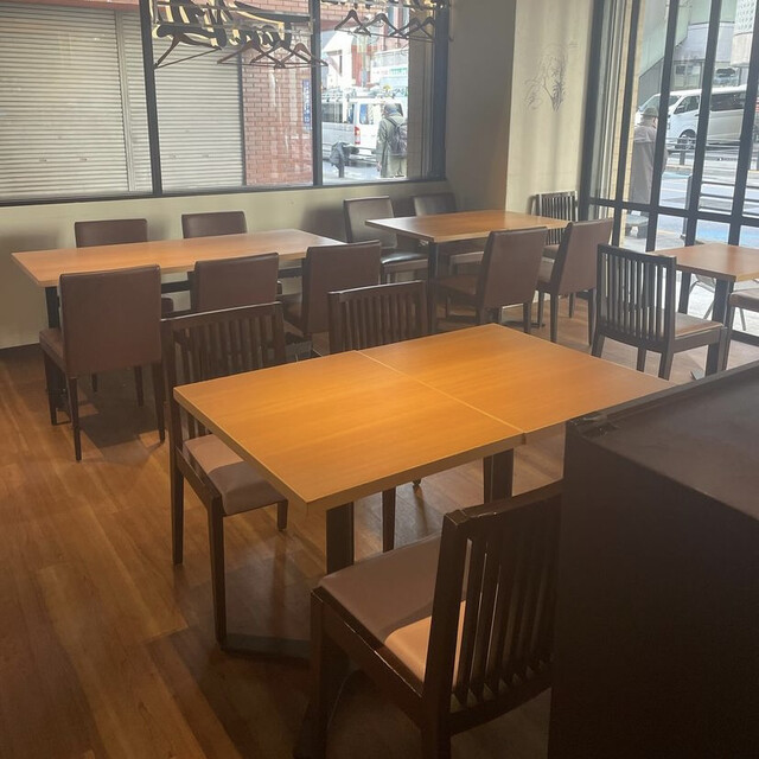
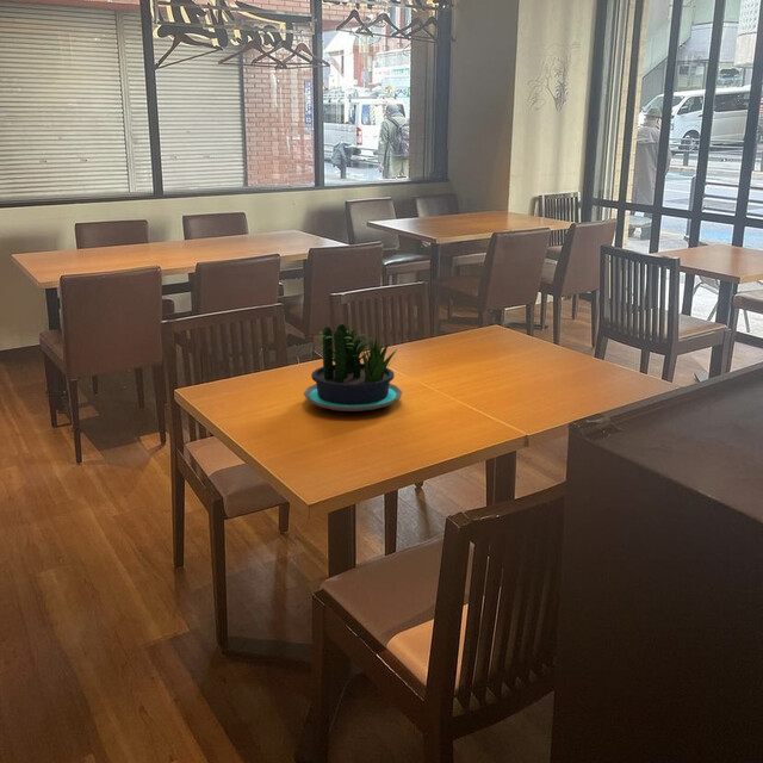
+ potted plant (349, 361)
